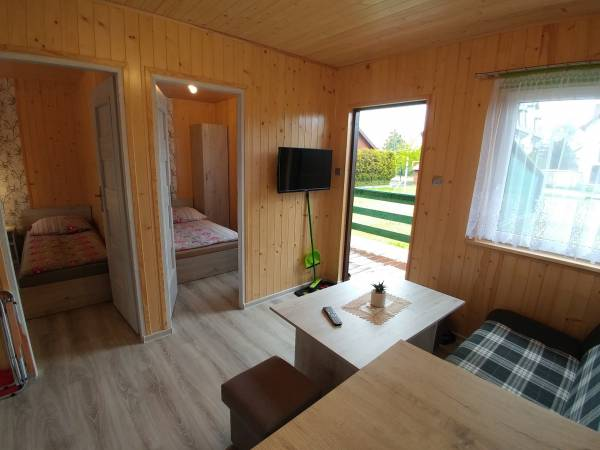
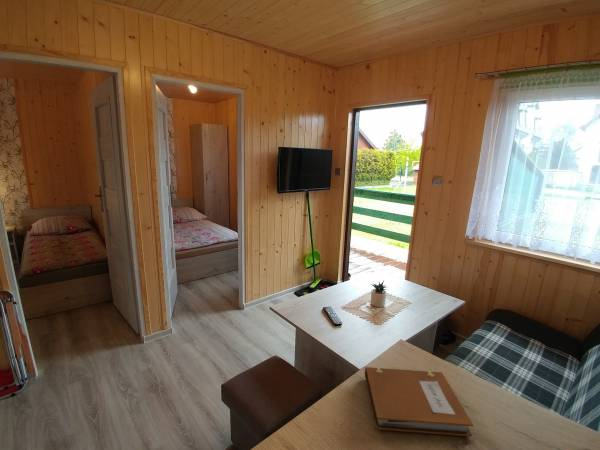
+ notebook (414, 396)
